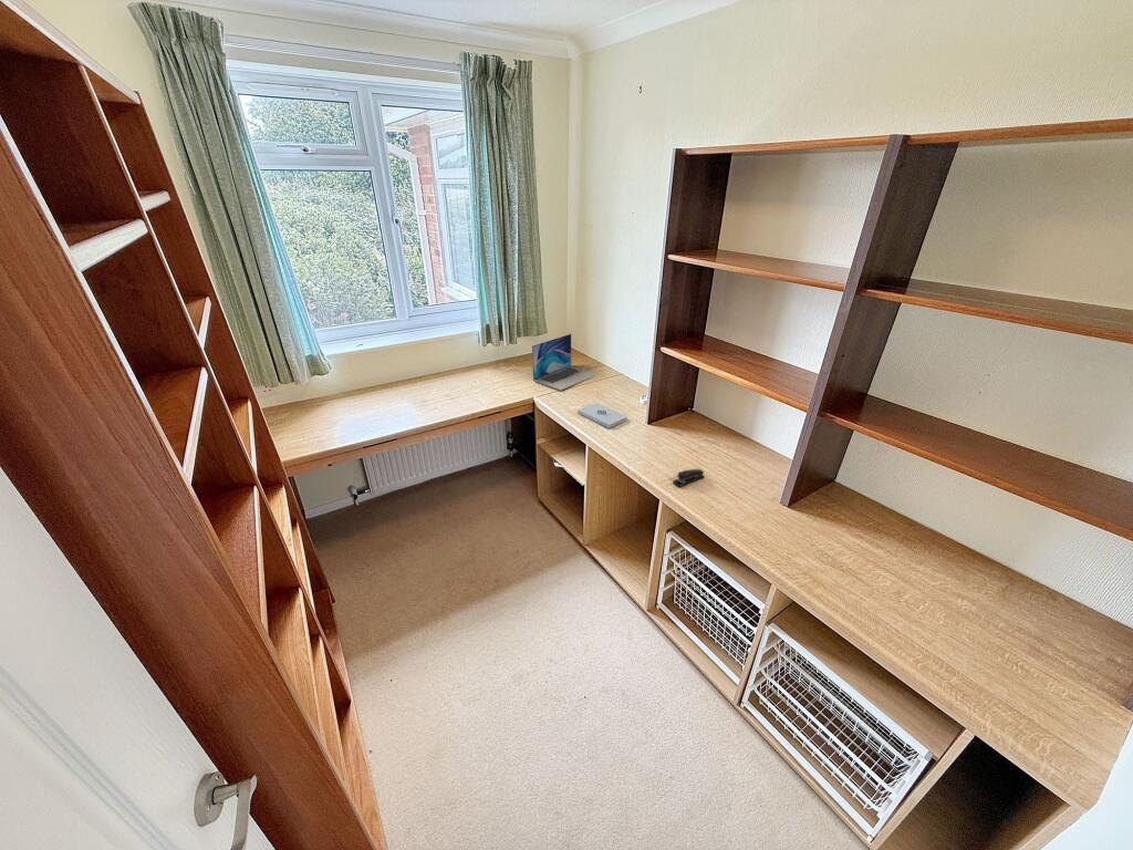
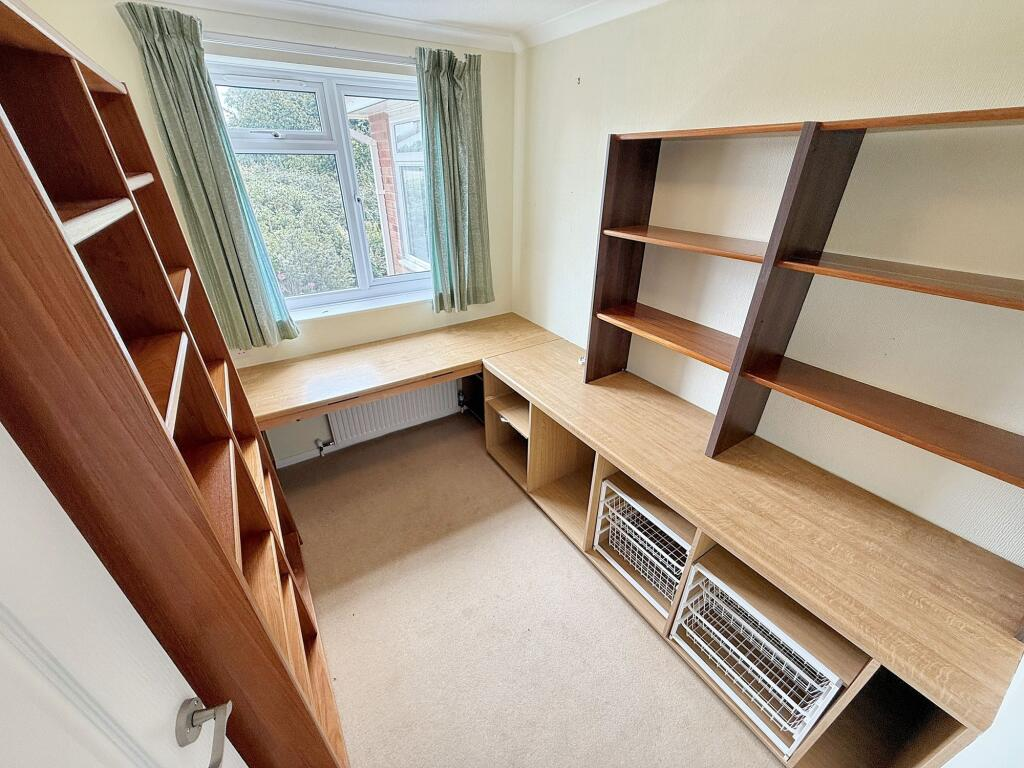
- stapler (689, 475)
- laptop (565, 361)
- notepad (602, 414)
